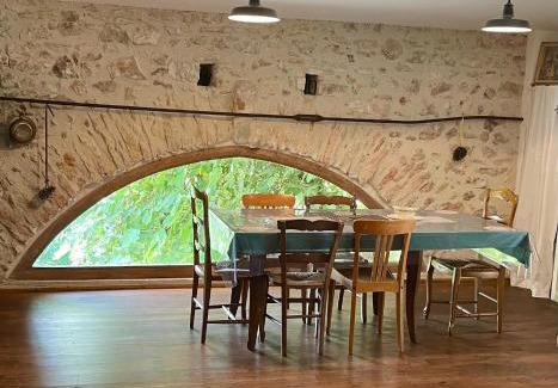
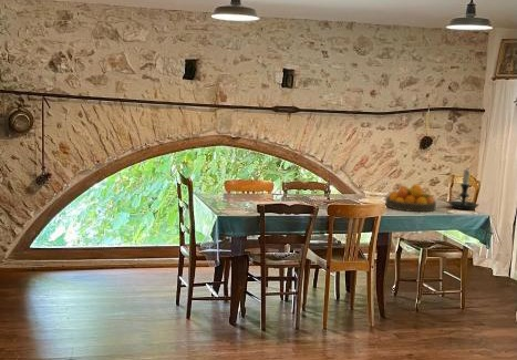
+ fruit bowl (411, 196)
+ candle holder (465, 187)
